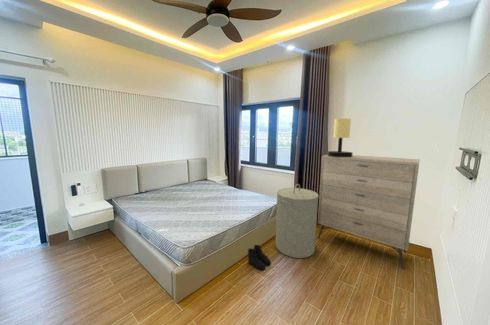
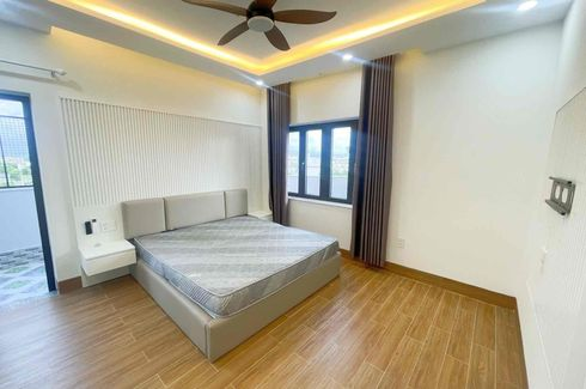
- boots (258, 255)
- table lamp (340, 137)
- laundry hamper (296, 216)
- dresser (363, 202)
